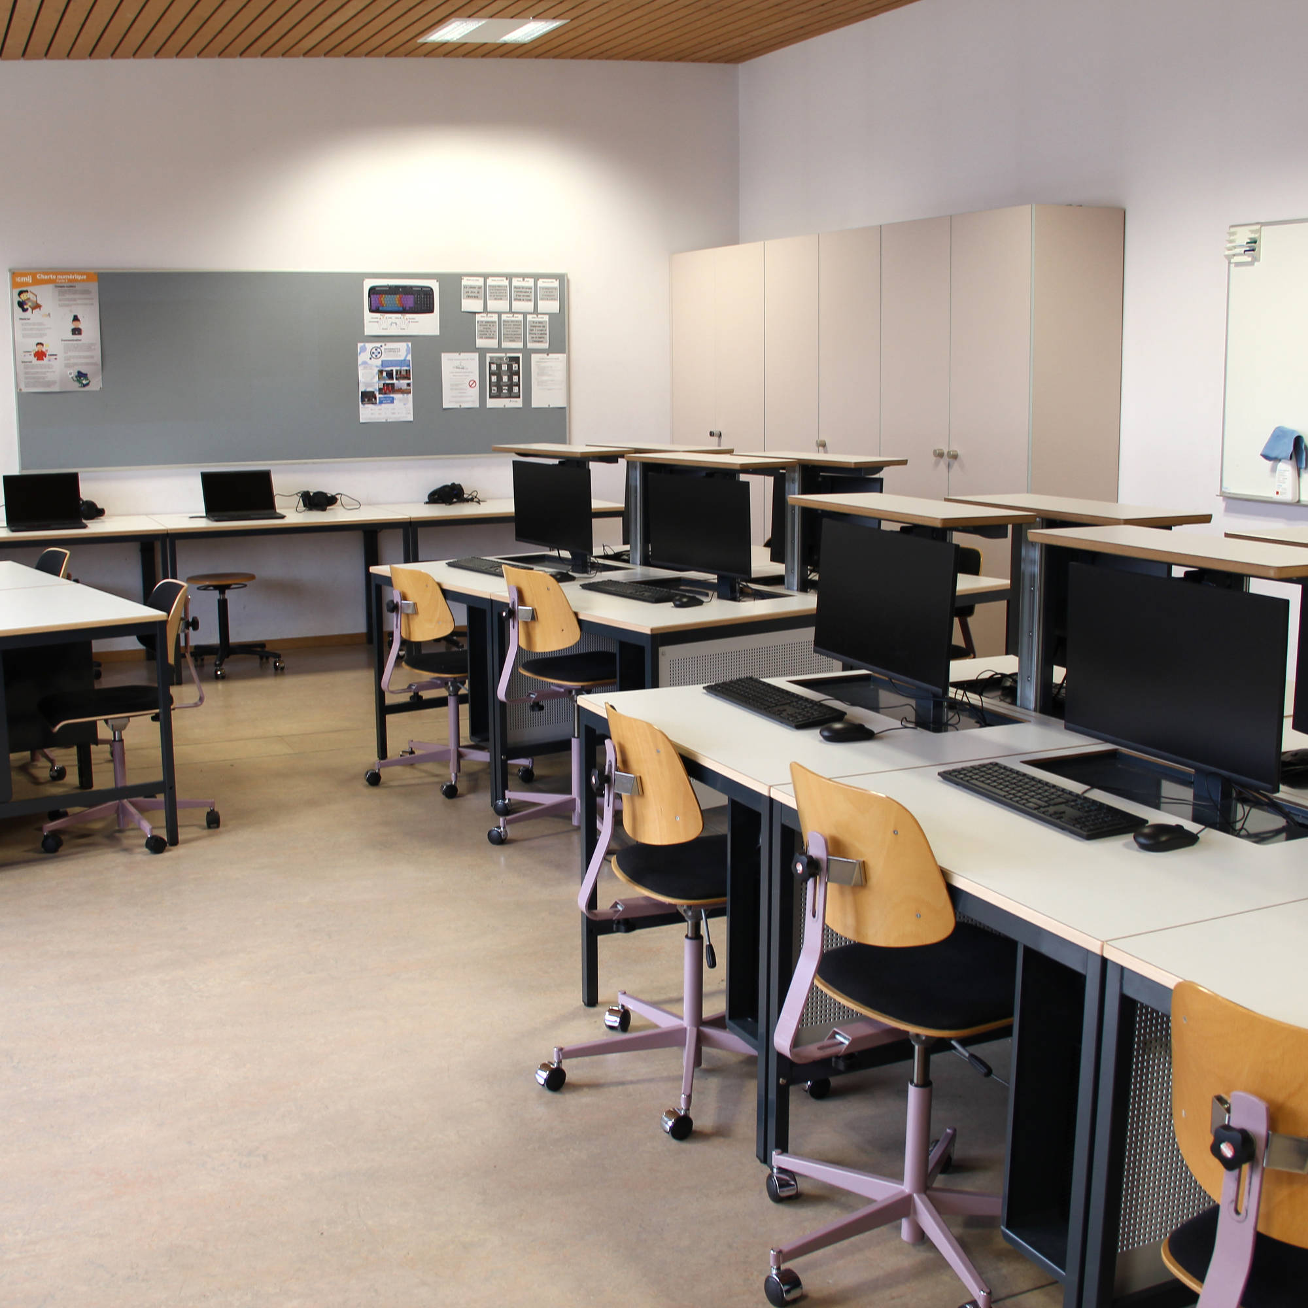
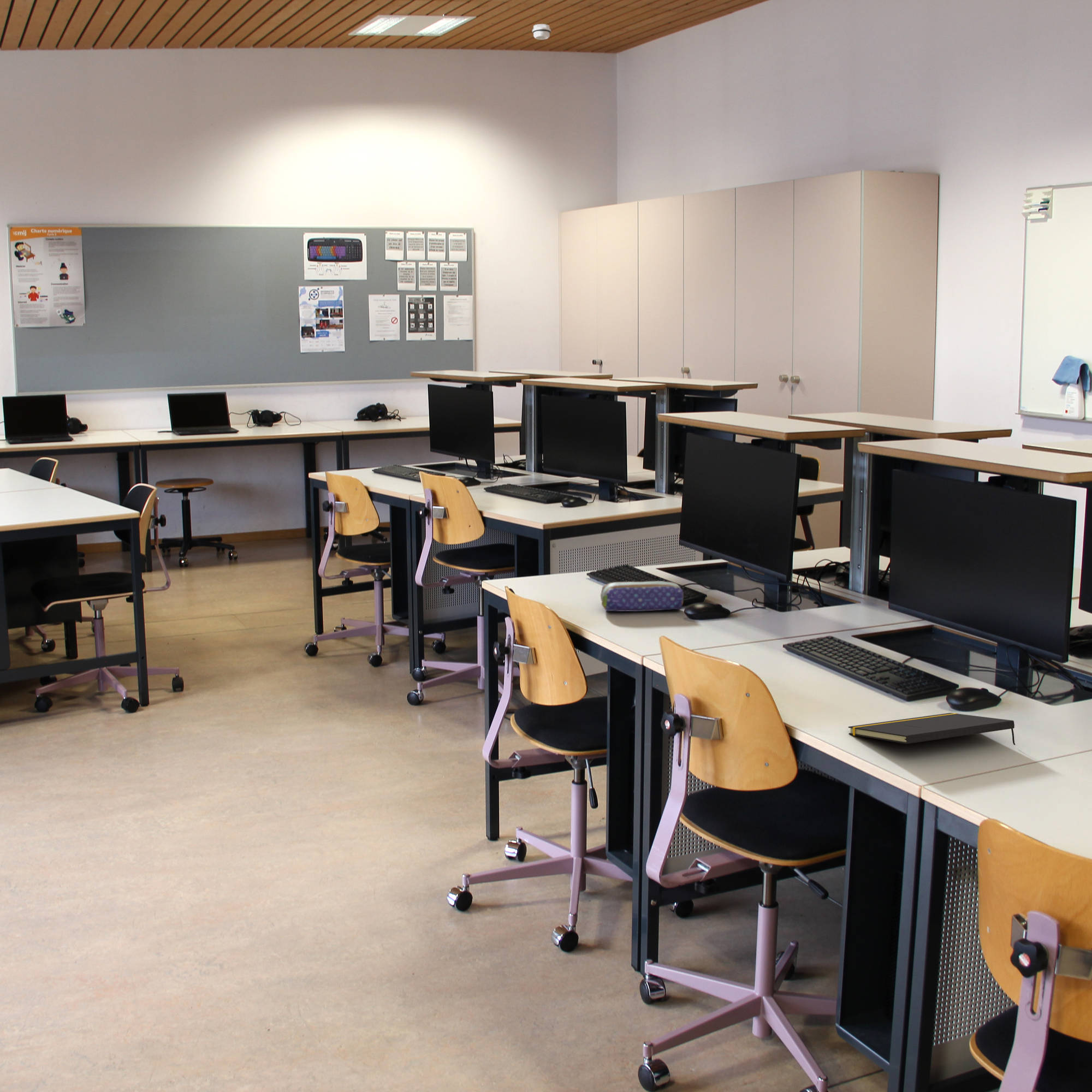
+ pencil case (641, 596)
+ notepad (929, 727)
+ smoke detector (541, 32)
